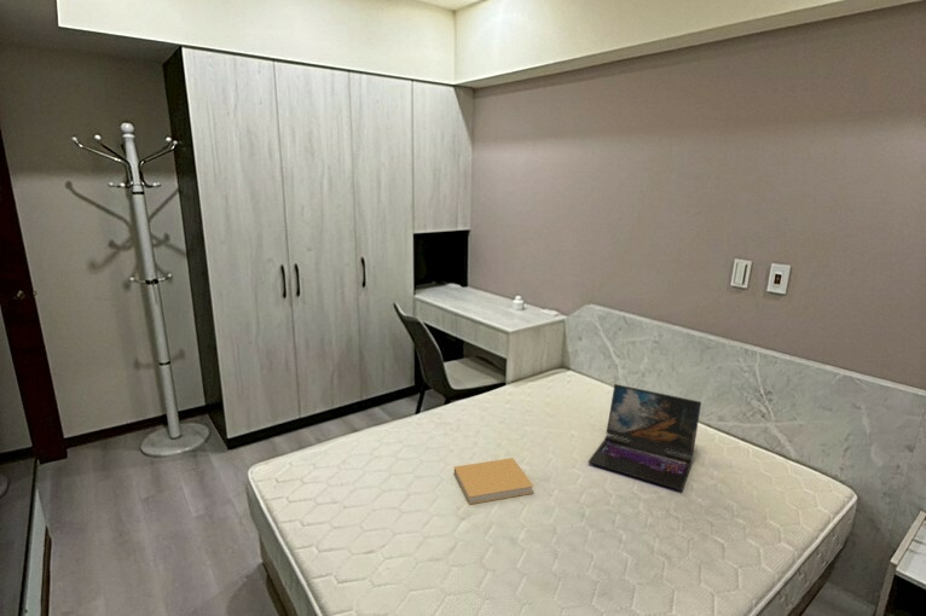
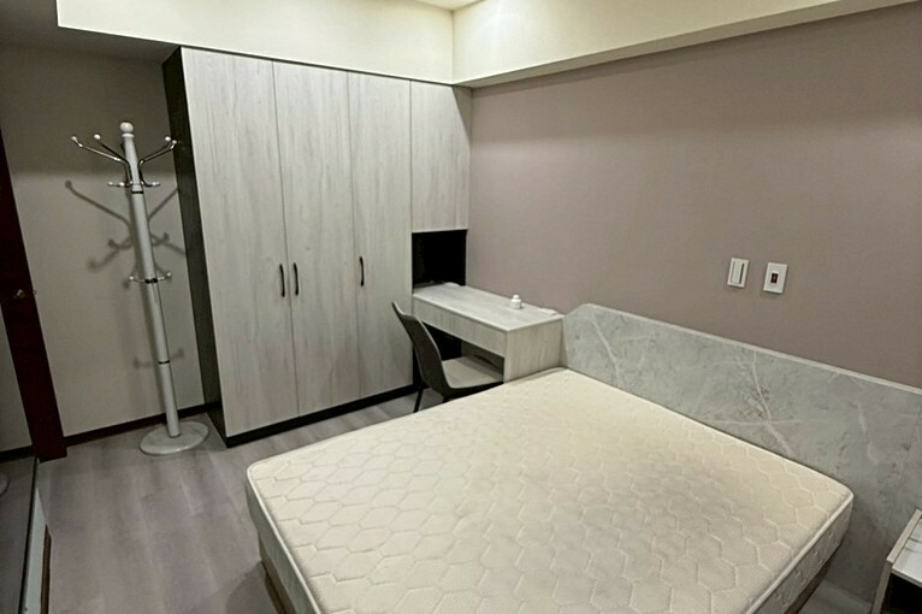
- laptop (644, 432)
- book (492, 480)
